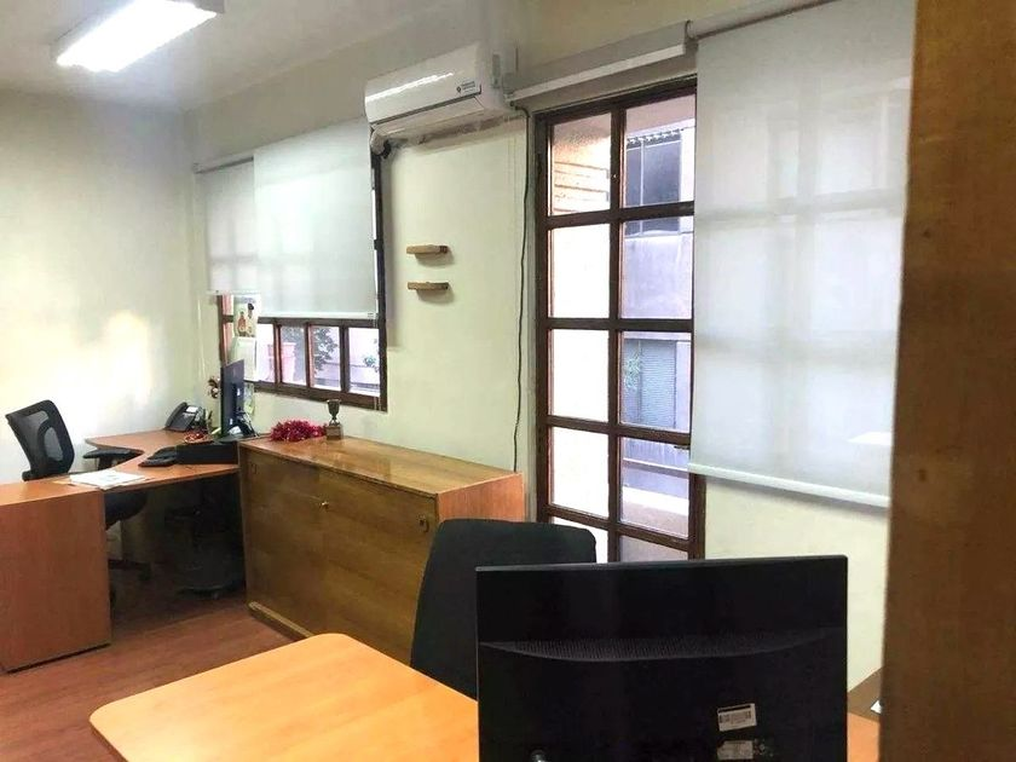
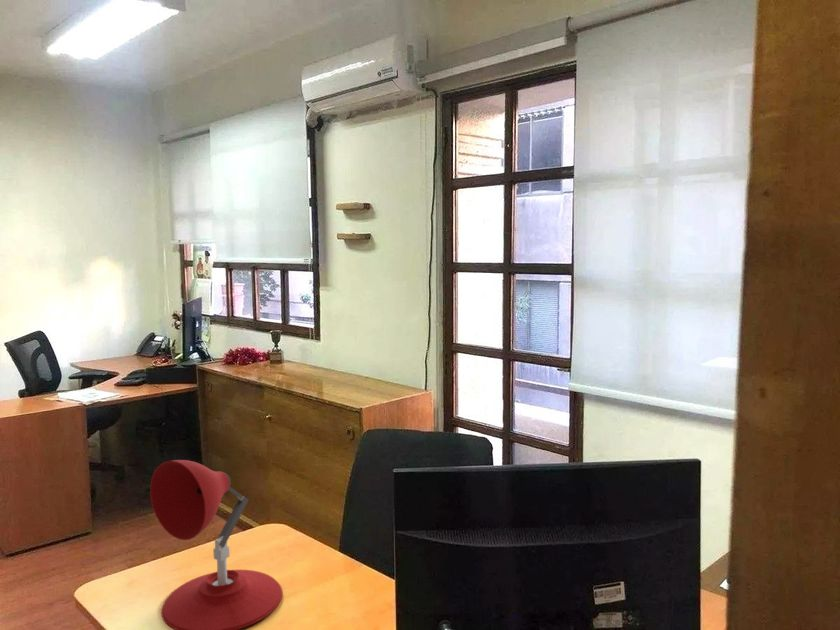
+ desk lamp (224, 525)
